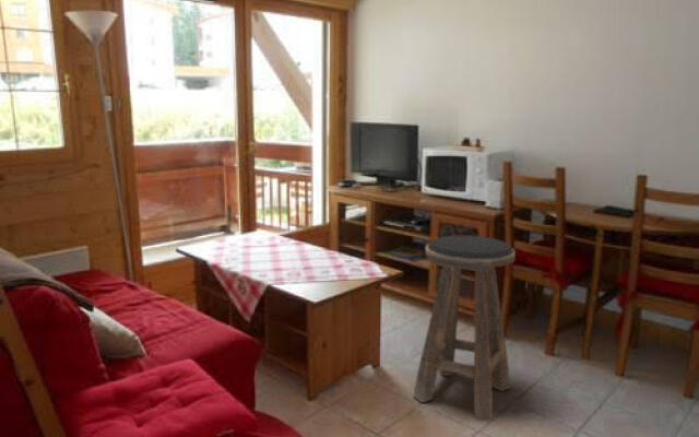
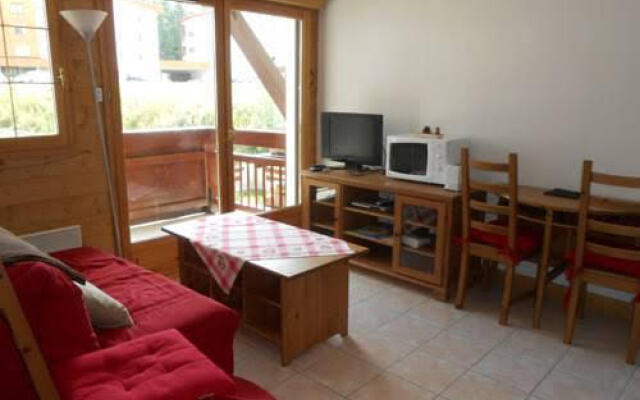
- stool (457, 319)
